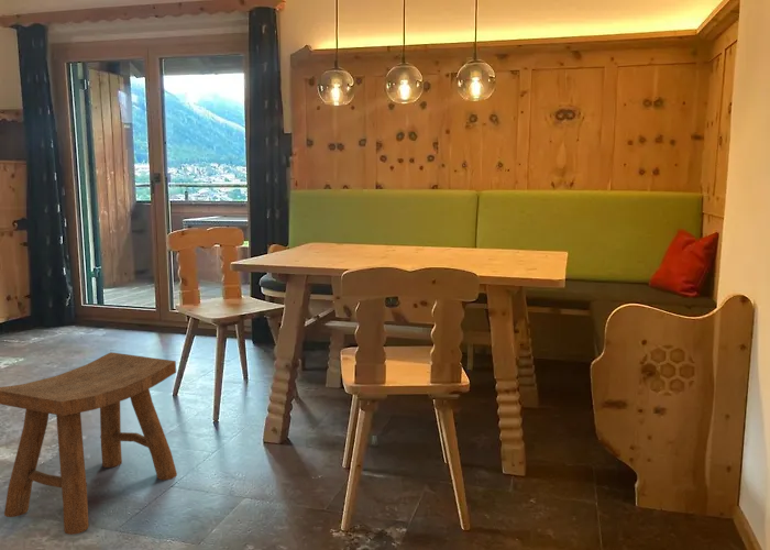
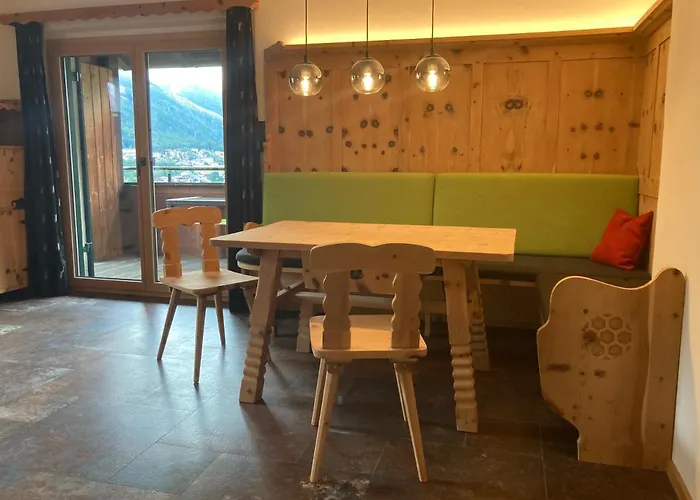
- stool (100, 436)
